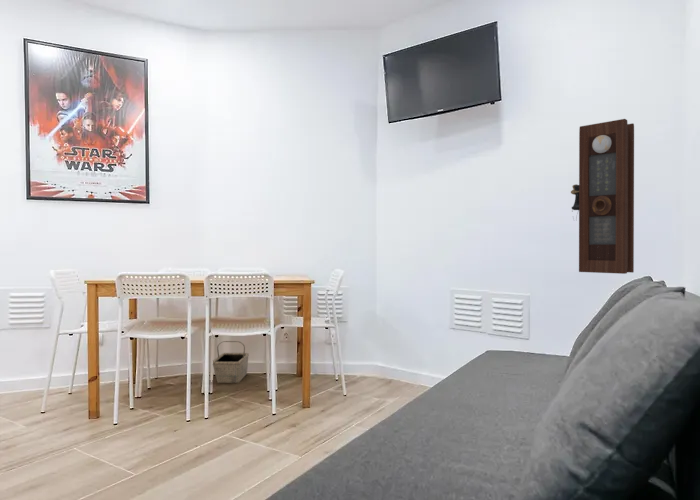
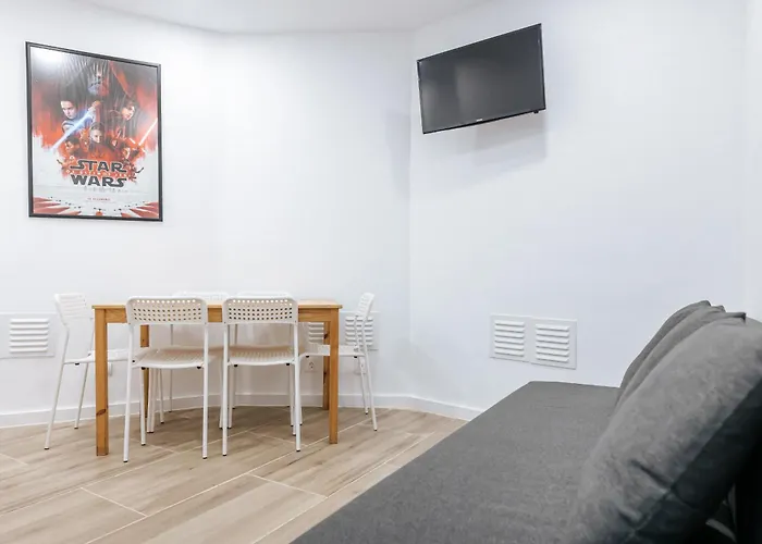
- basket (231, 359)
- pendulum clock (598, 199)
